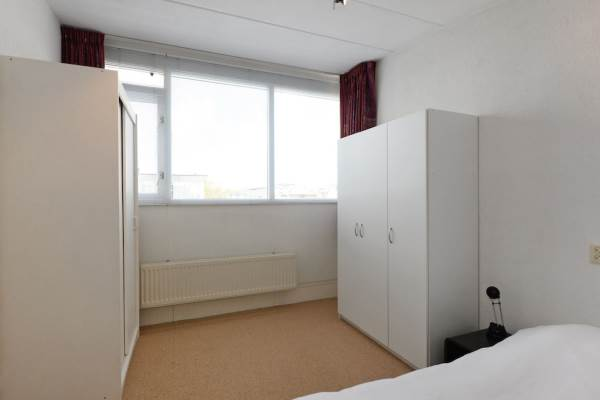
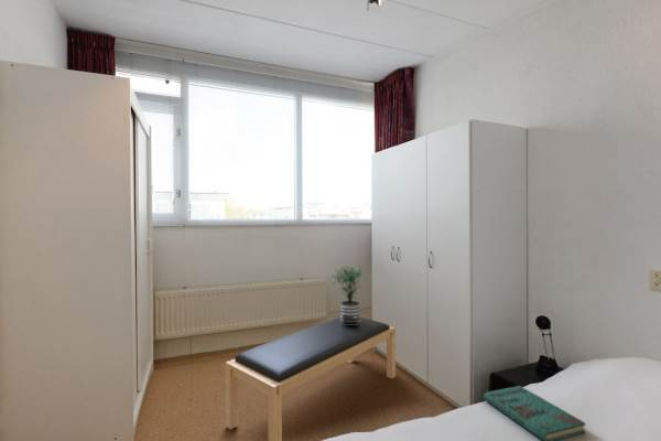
+ book (530, 410)
+ bench (322, 366)
+ potted plant (348, 293)
